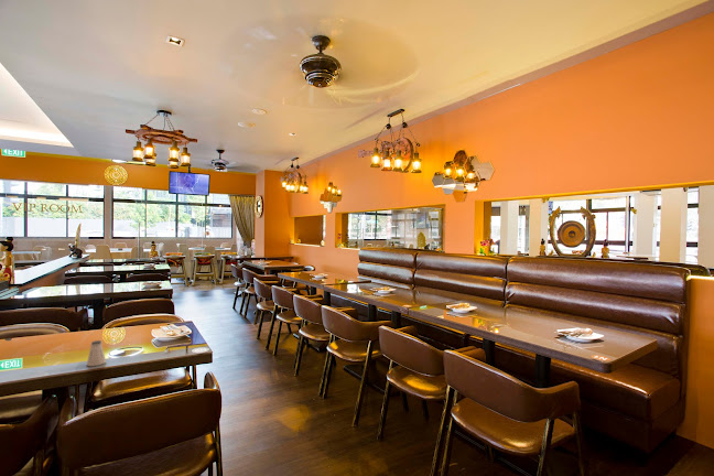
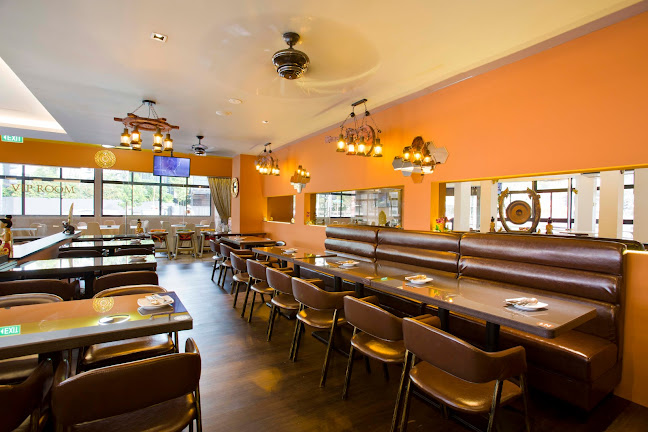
- saltshaker (96, 351)
